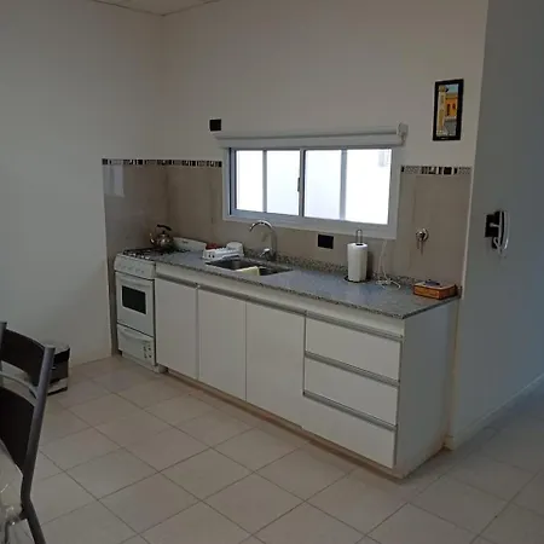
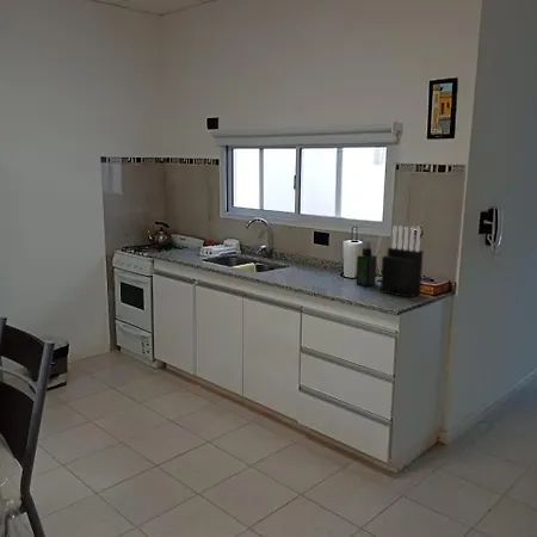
+ knife block (401, 260)
+ spray bottle (366, 261)
